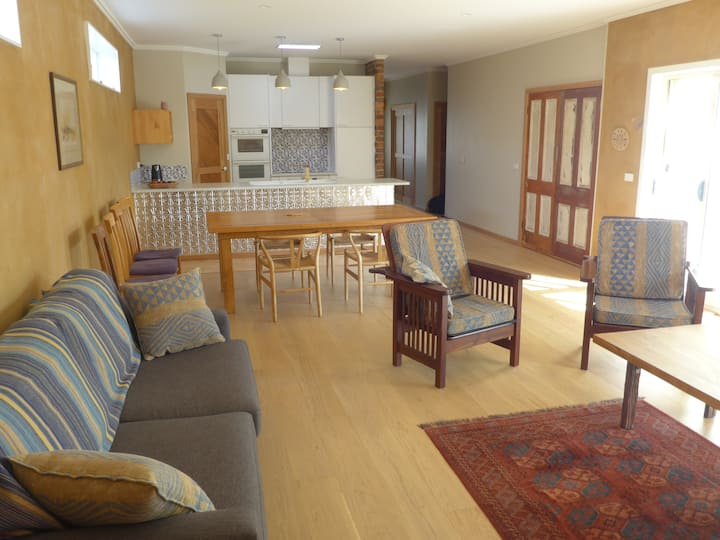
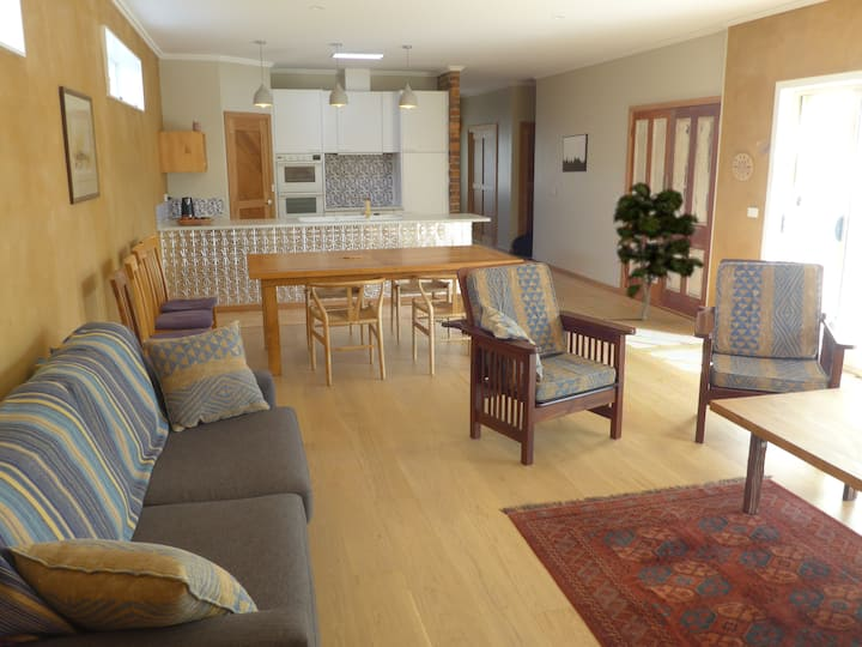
+ wall art (573, 153)
+ indoor plant (654, 252)
